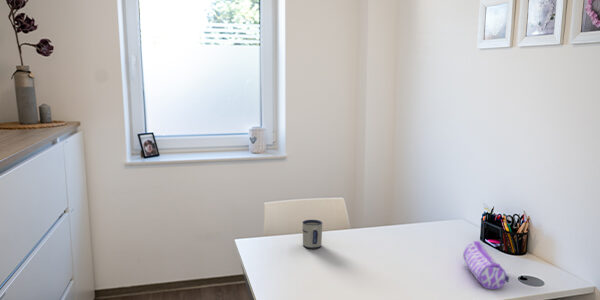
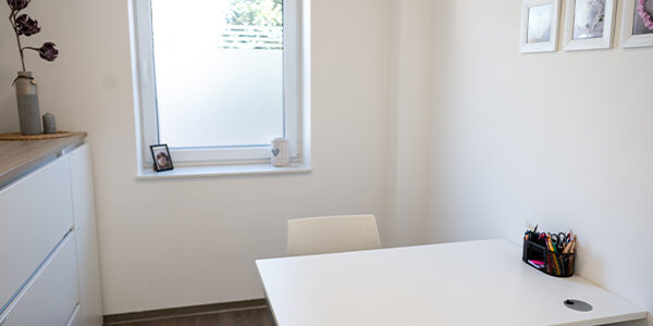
- pencil case (483, 264)
- mug (312, 235)
